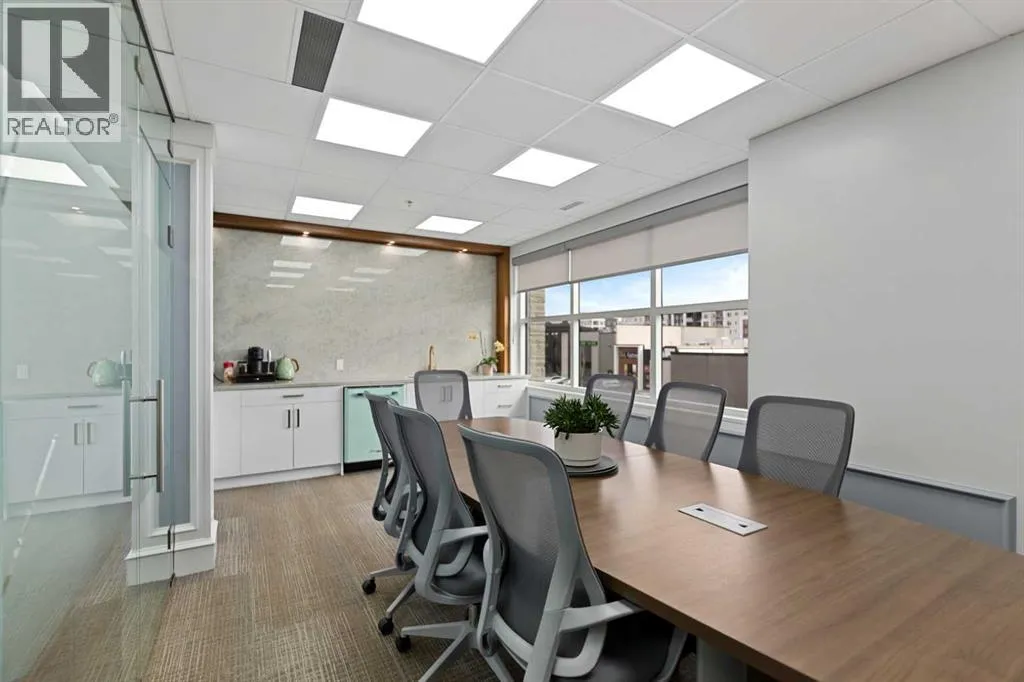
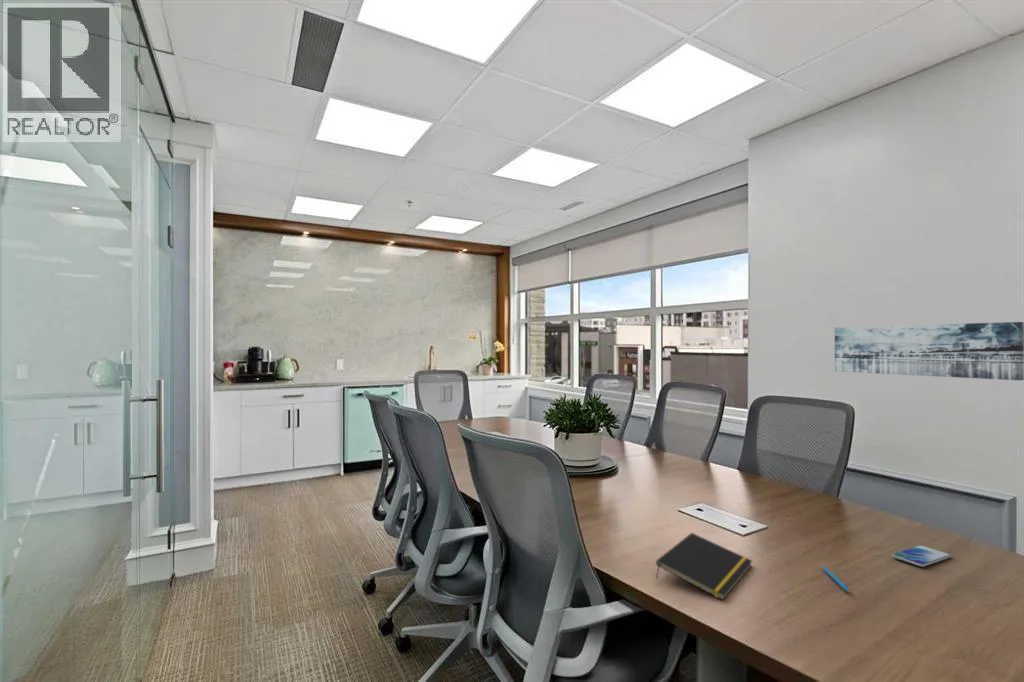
+ notepad (705, 562)
+ wall art (916, 350)
+ pen (834, 577)
+ smartphone (921, 555)
